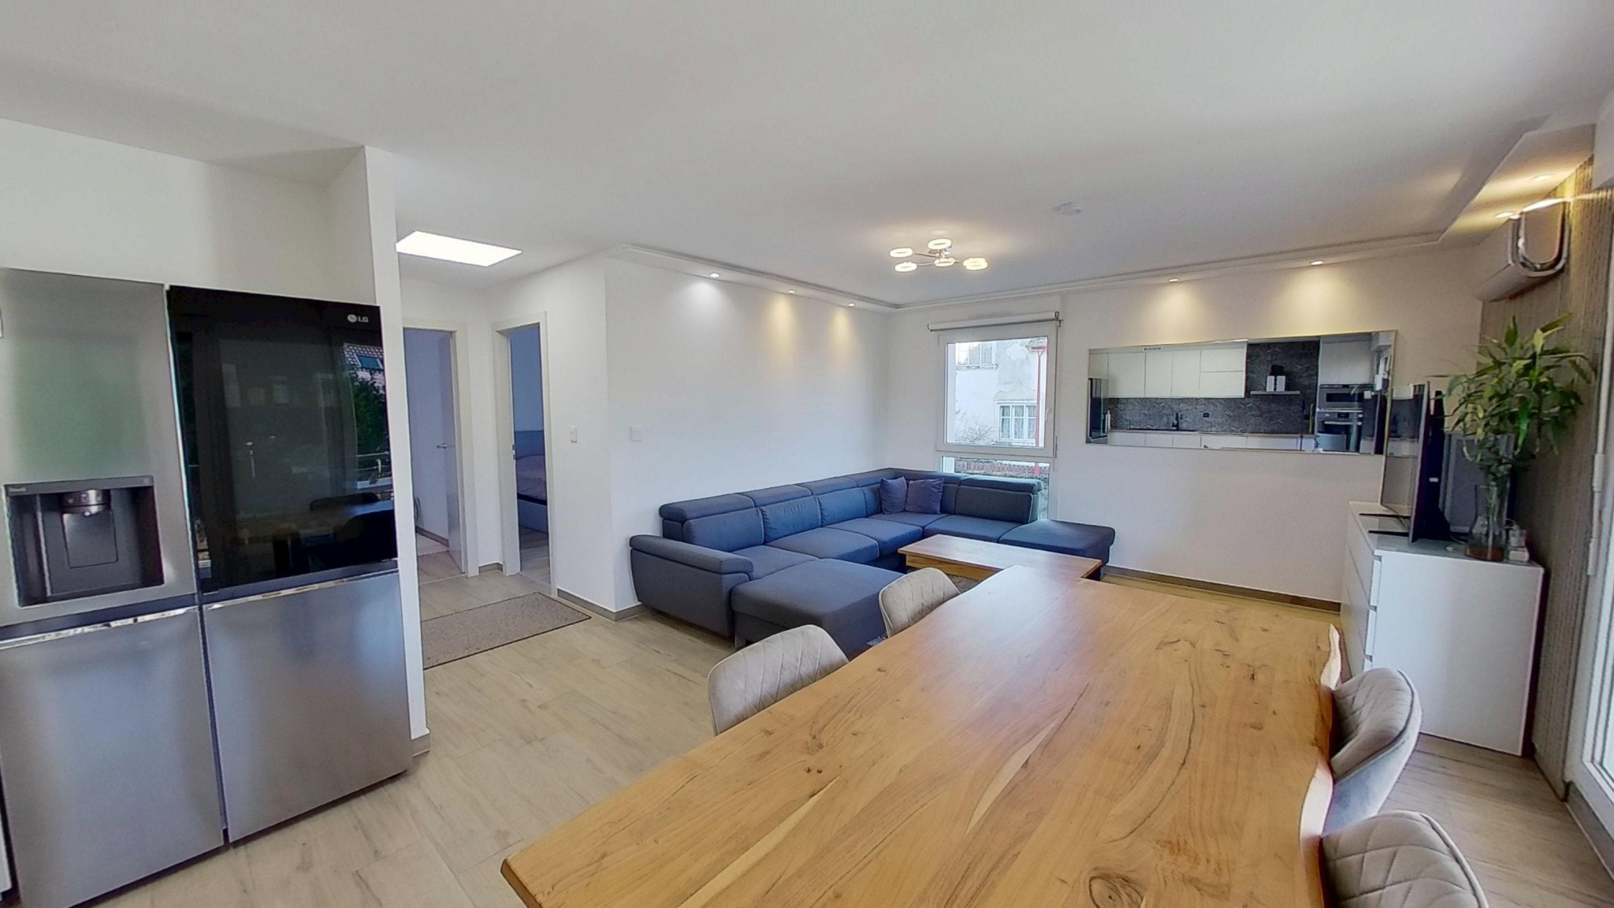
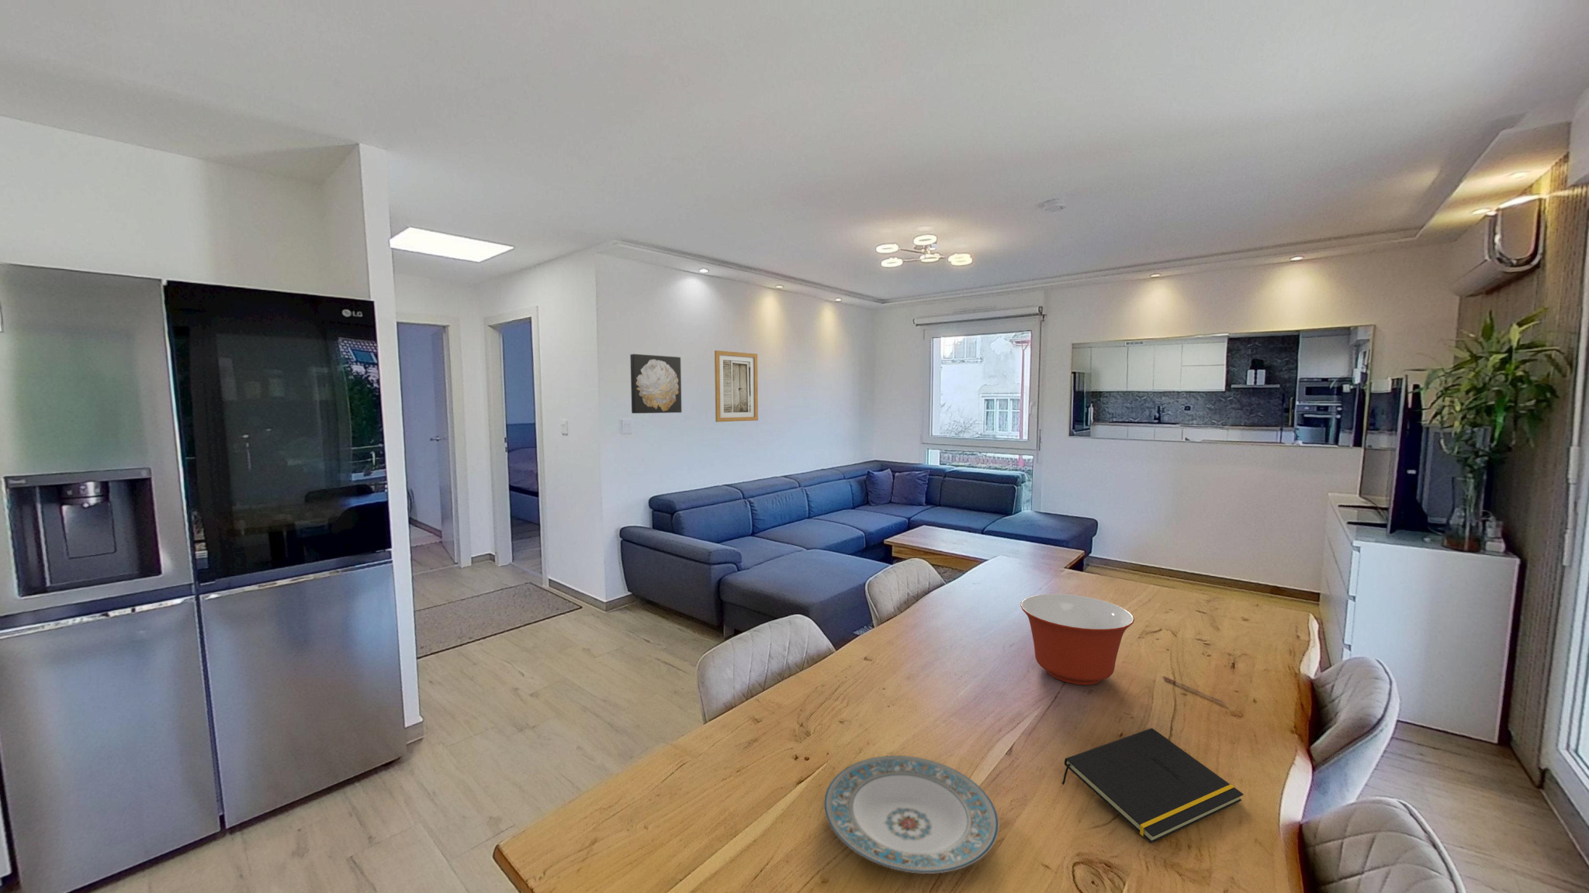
+ plate (909, 816)
+ wall art (737, 387)
+ wall art (656, 385)
+ pen (1193, 689)
+ notepad (1151, 779)
+ mixing bowl (1074, 641)
